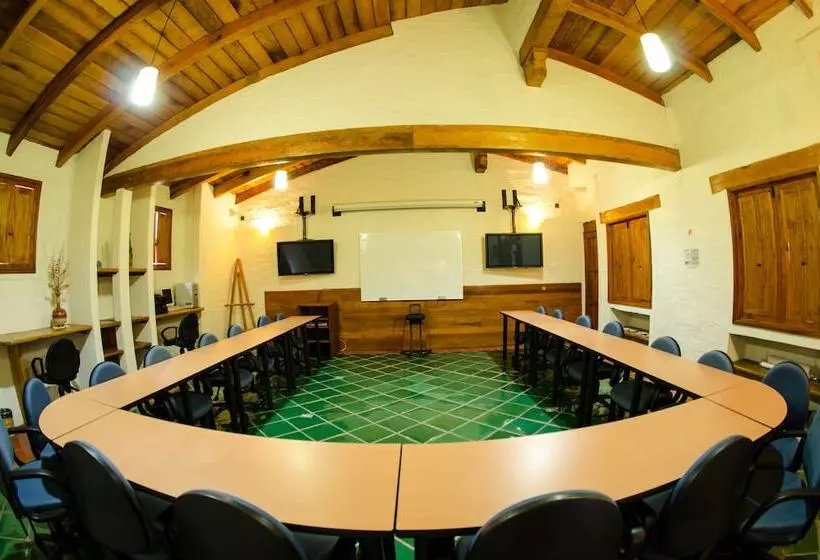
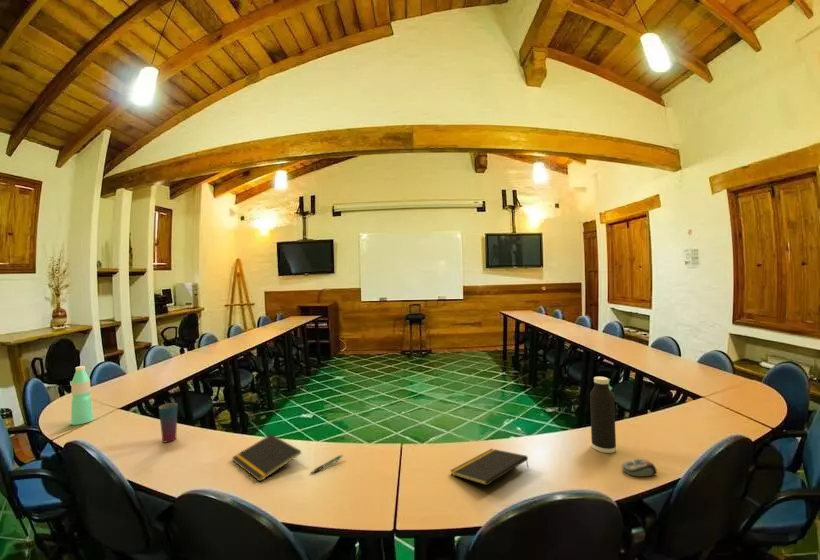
+ water bottle (81, 394)
+ cup (168, 422)
+ notepad (489, 465)
+ pen (327, 463)
+ notepad (266, 455)
+ computer mouse (639, 466)
+ water bottle (602, 413)
